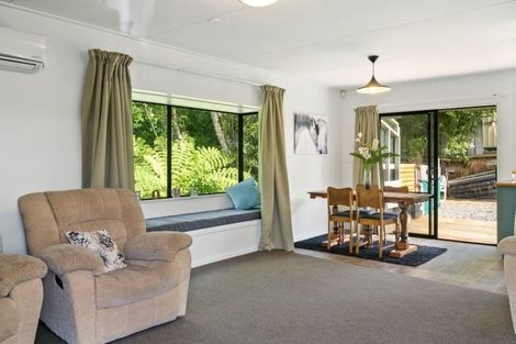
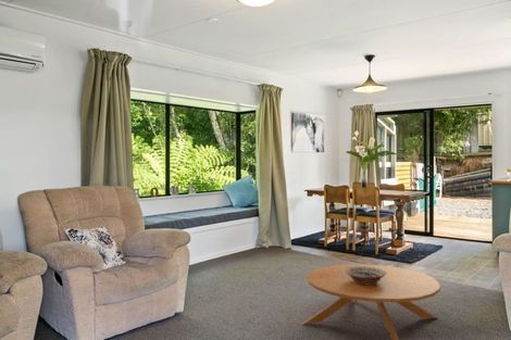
+ decorative bowl (365, 276)
+ coffee table (371, 300)
